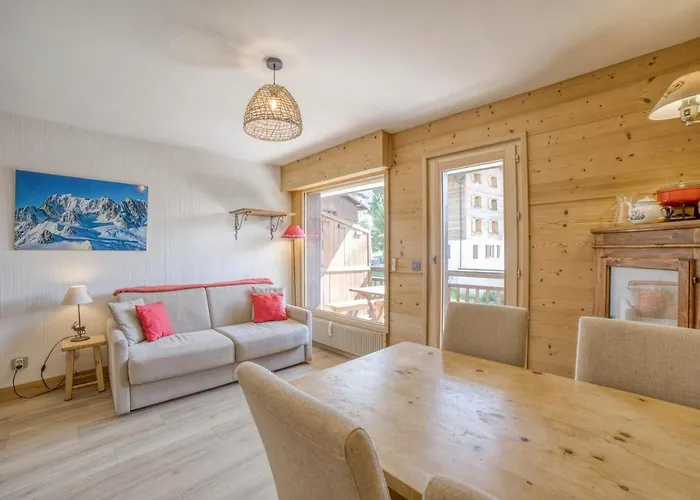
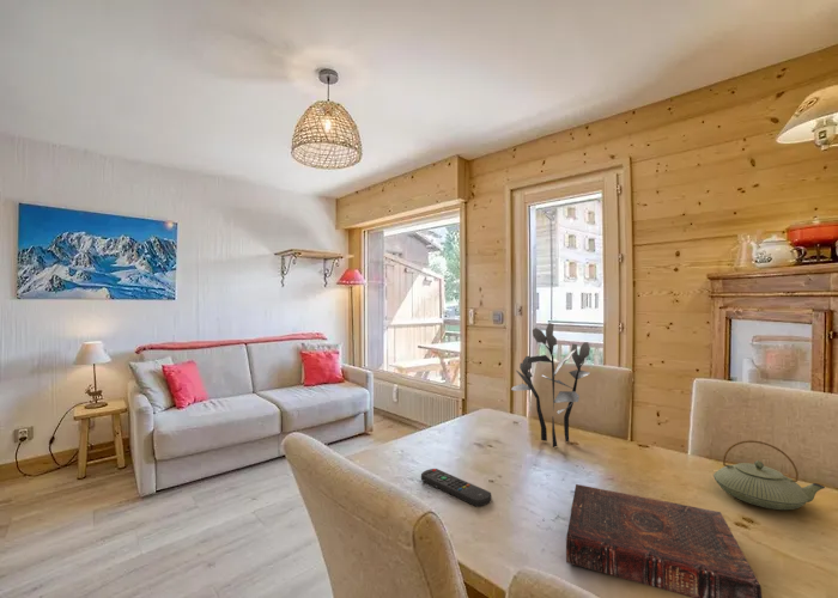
+ teapot (765, 471)
+ book (648, 536)
+ plant (555, 382)
+ remote control (454, 484)
